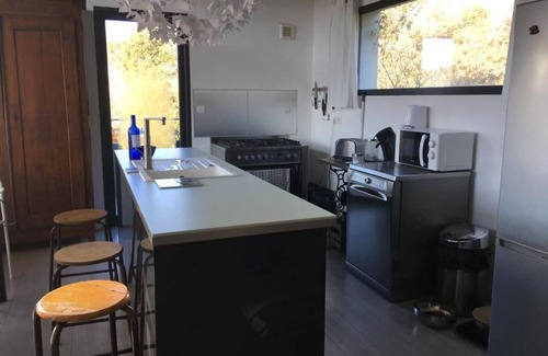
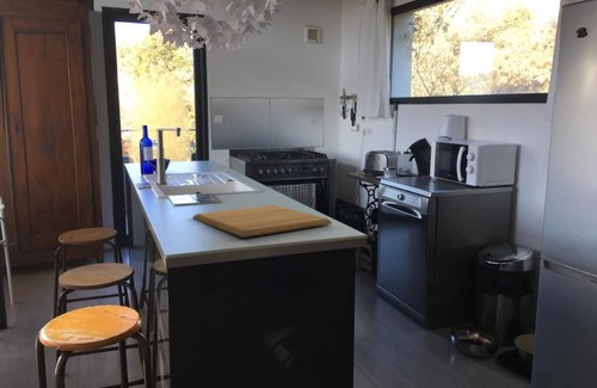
+ chopping board (260, 218)
